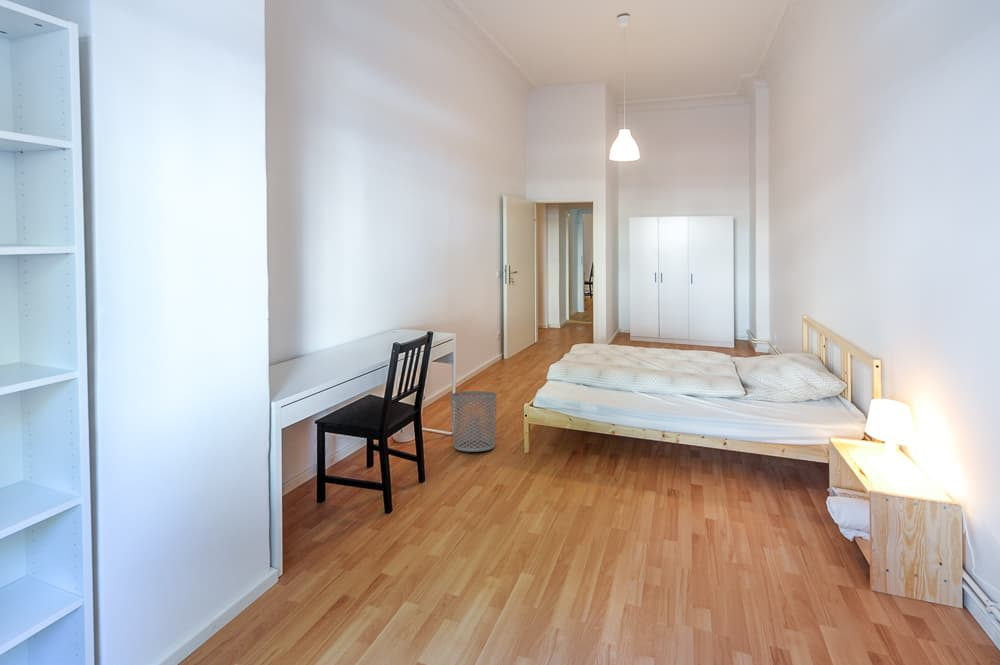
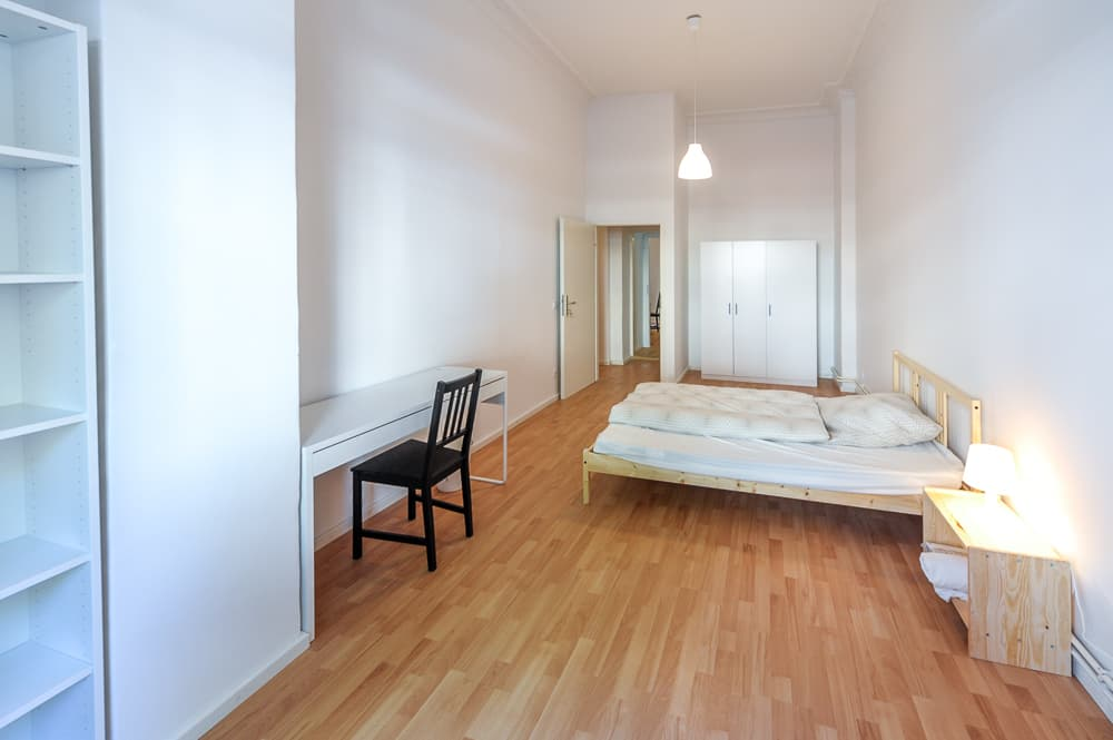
- waste bin (474, 420)
